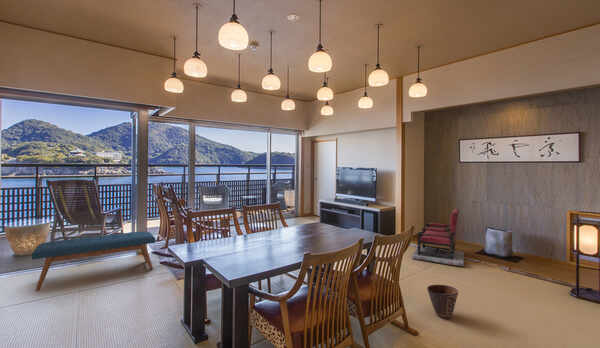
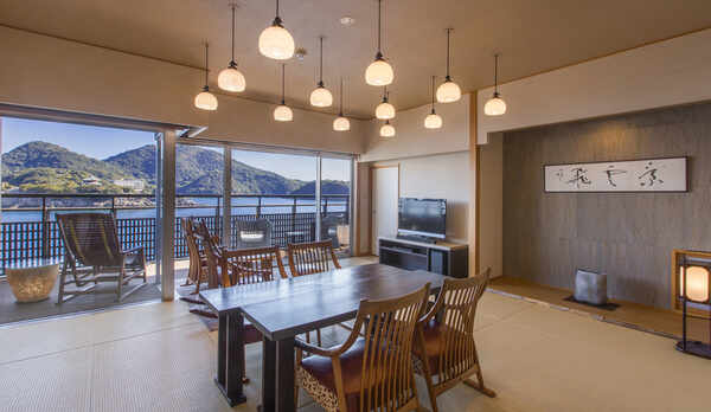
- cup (442, 301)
- bench (99, 254)
- armchair (438, 232)
